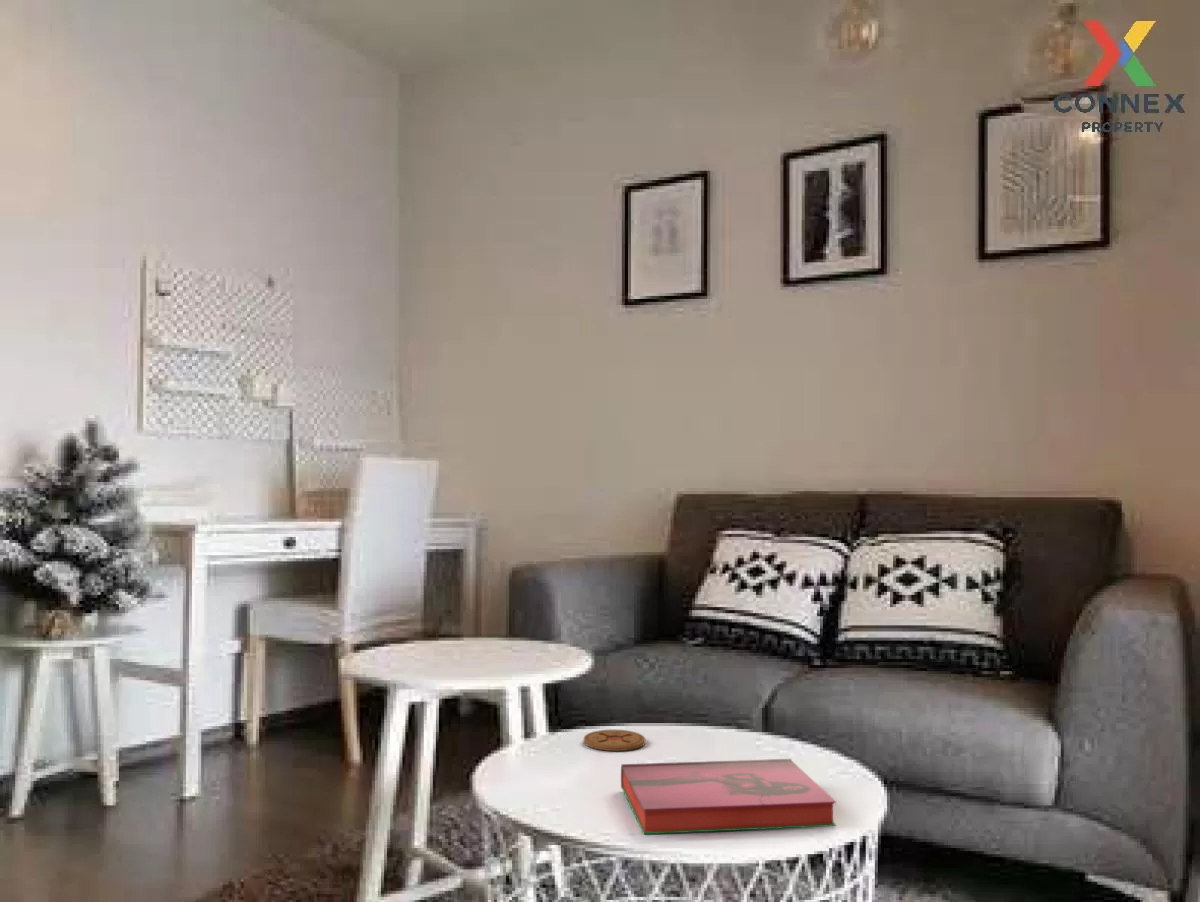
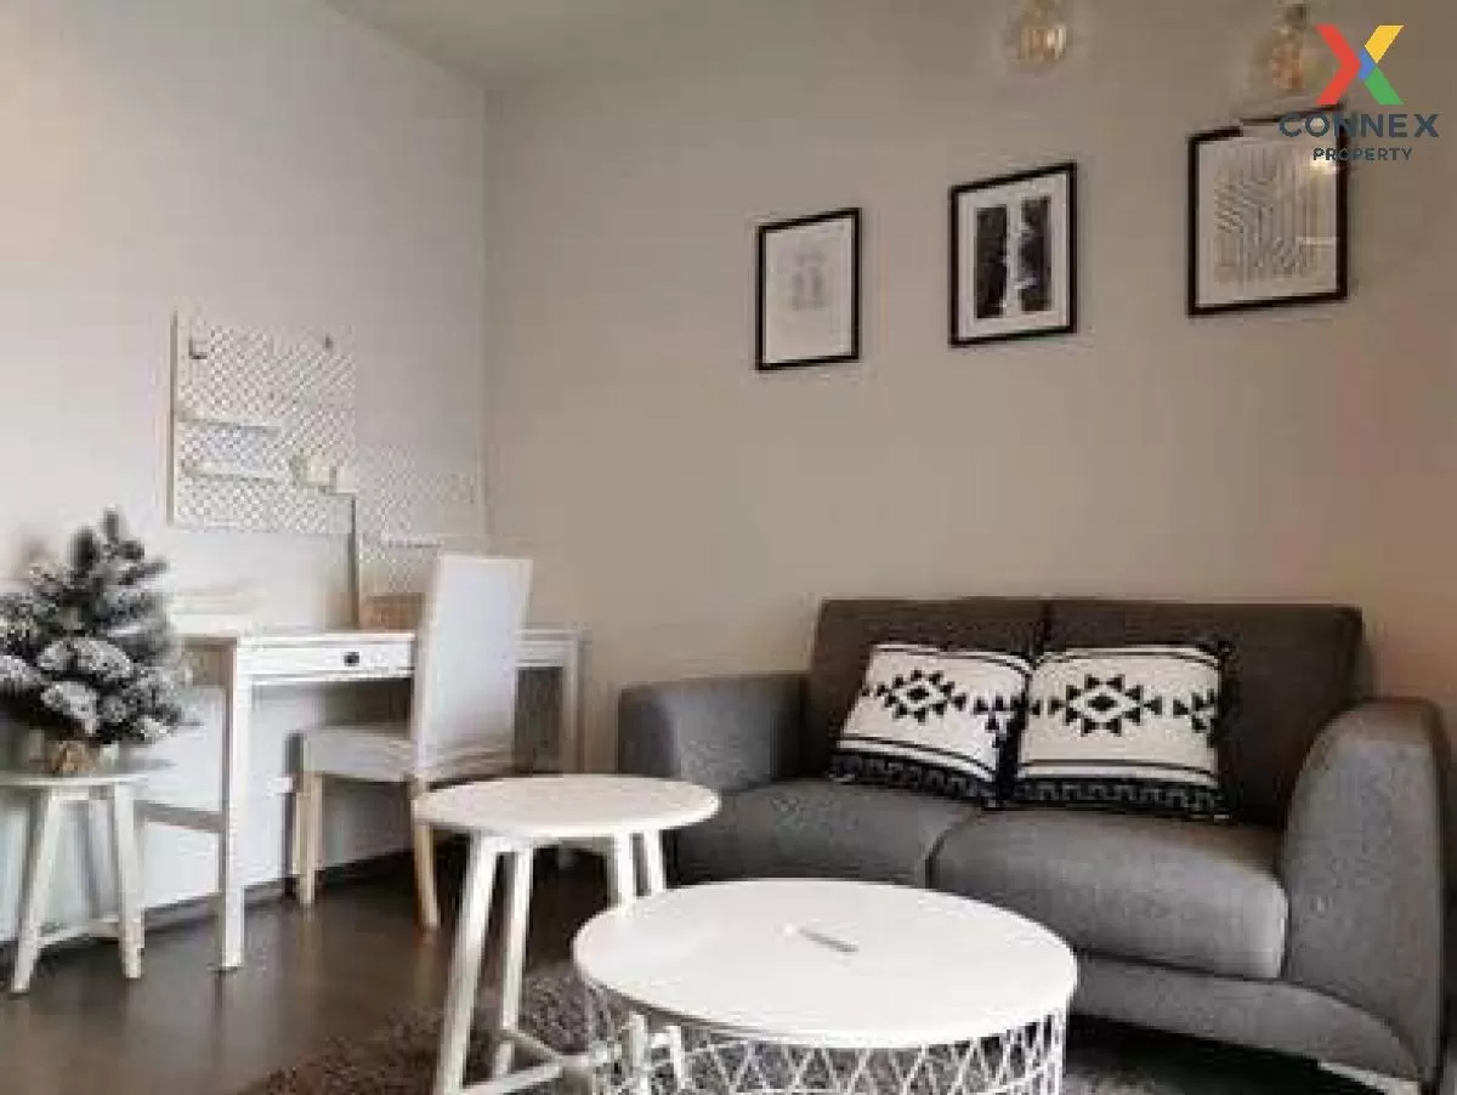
- hardback book (722, 793)
- coaster (614, 739)
